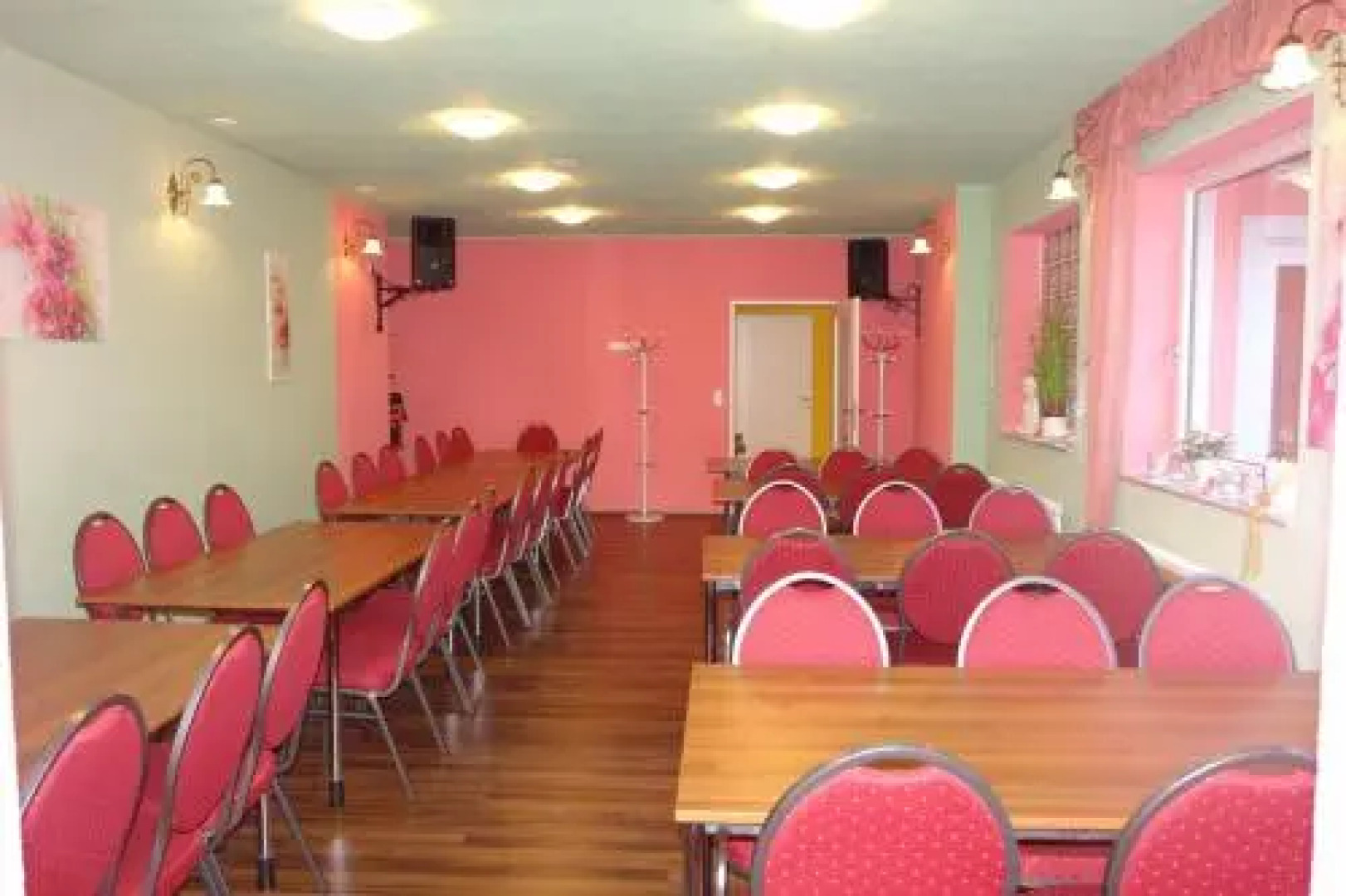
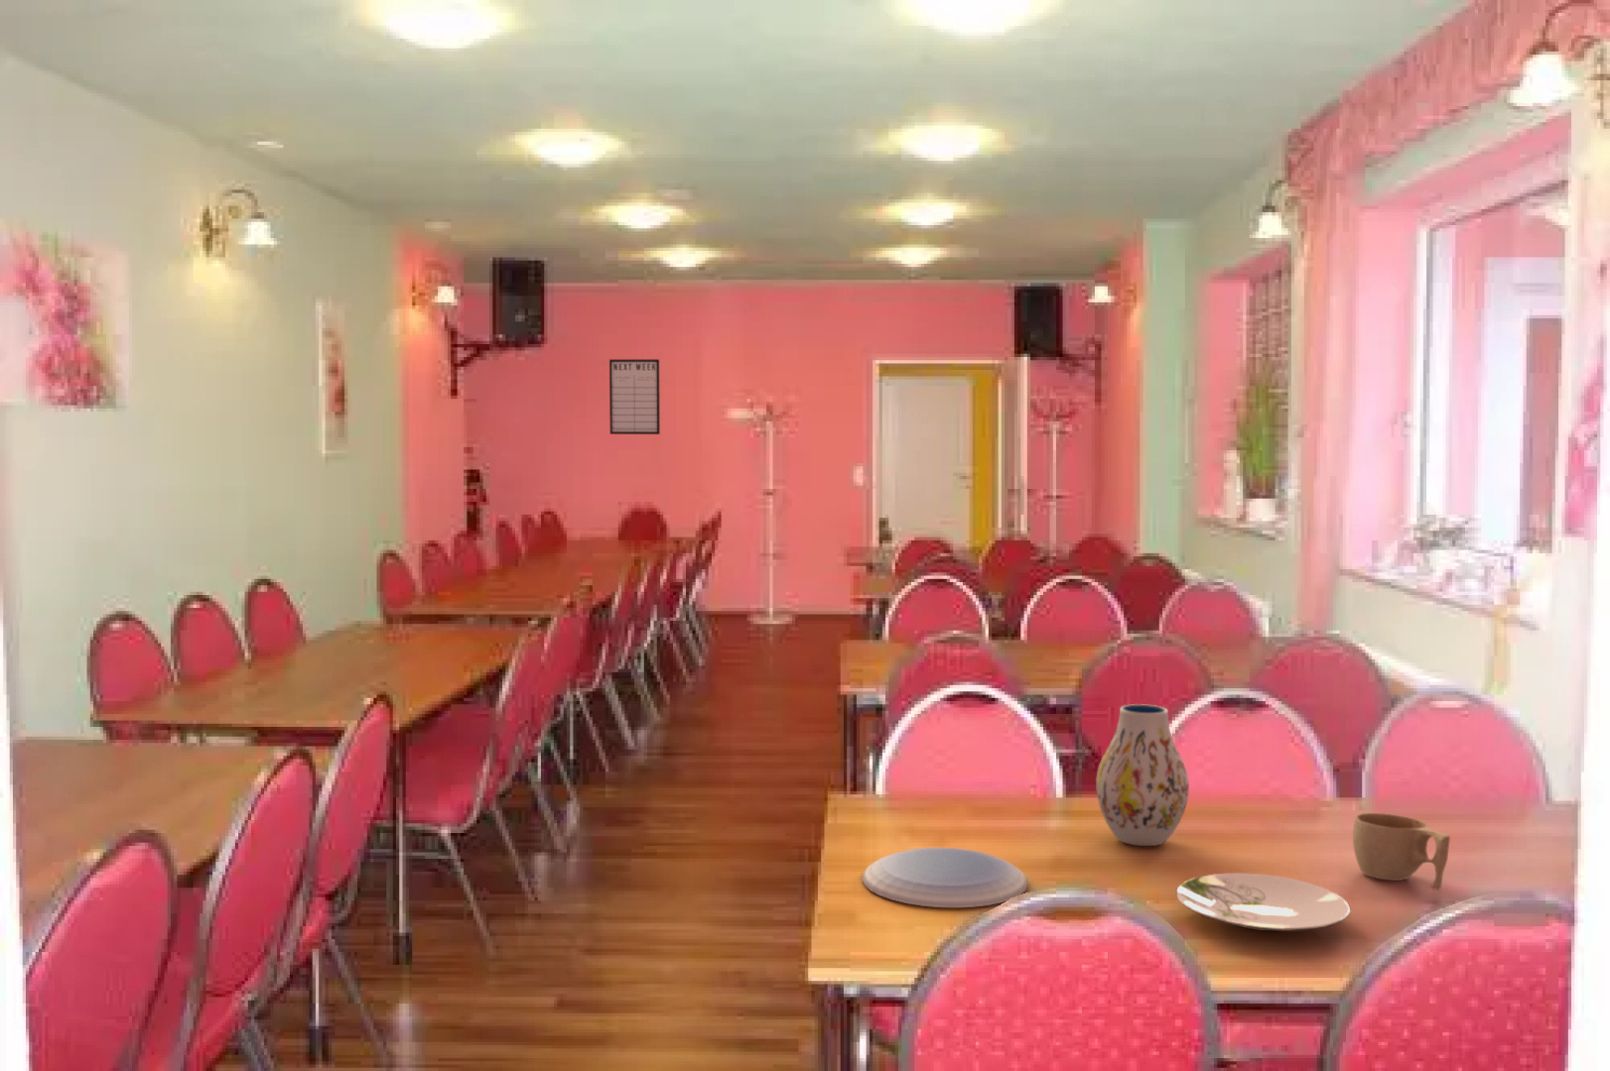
+ plate (1261, 910)
+ vase (1141, 775)
+ cup (1401, 852)
+ writing board (634, 397)
+ plate (944, 870)
